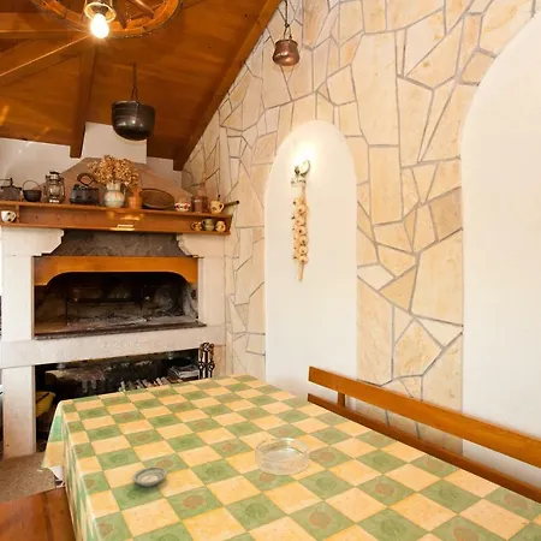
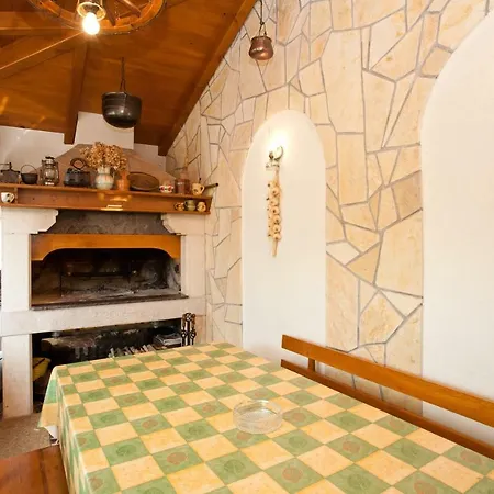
- saucer (149, 477)
